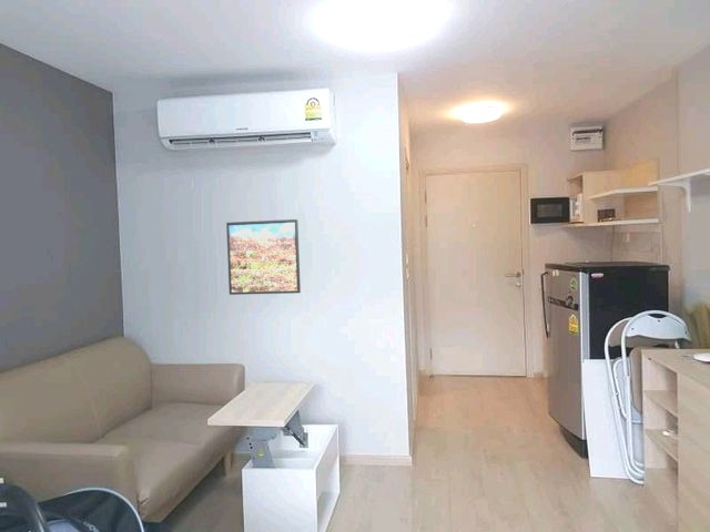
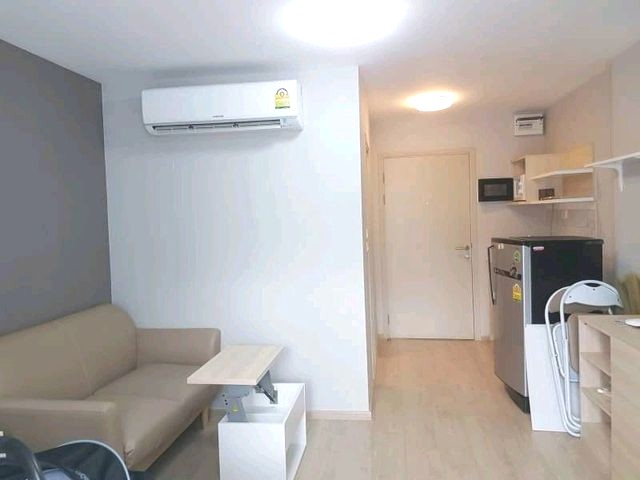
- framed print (263, 257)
